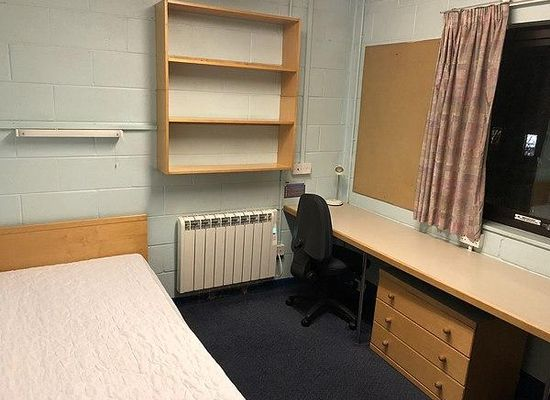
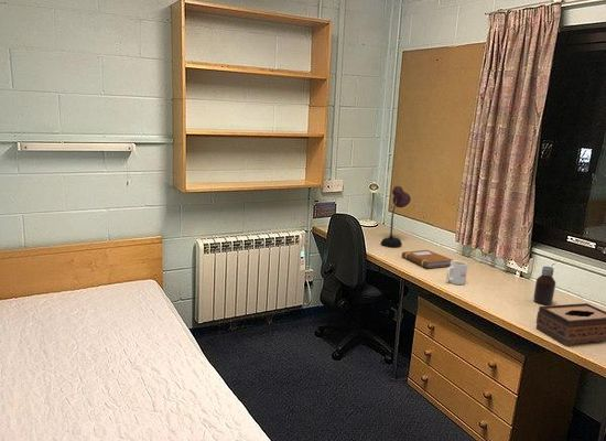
+ mug (455, 272)
+ tissue box (576, 323)
+ bottle (544, 284)
+ desk lamp (392, 215)
+ notebook (425, 258)
